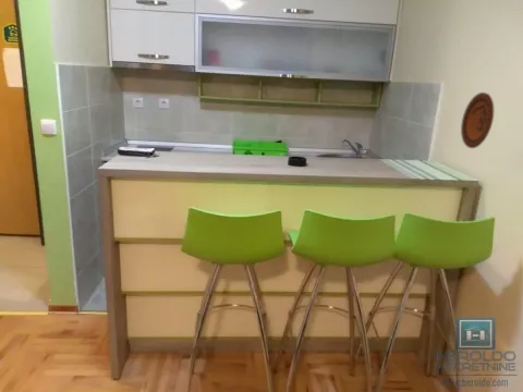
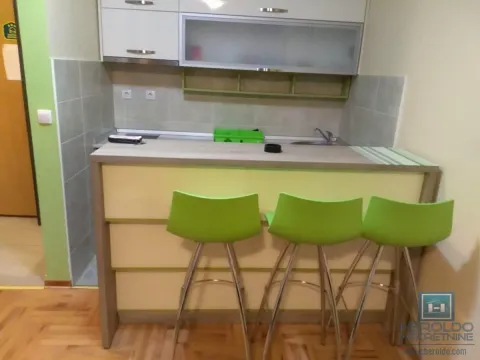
- decorative plate (477, 120)
